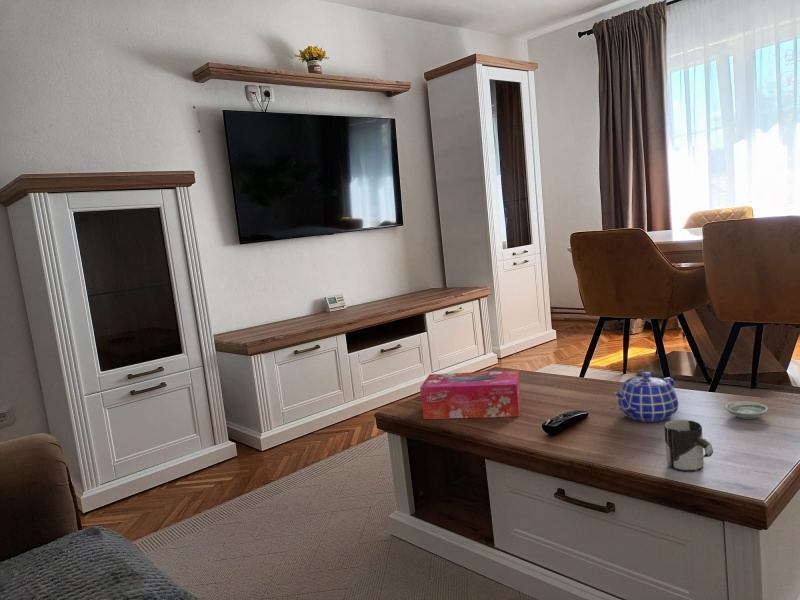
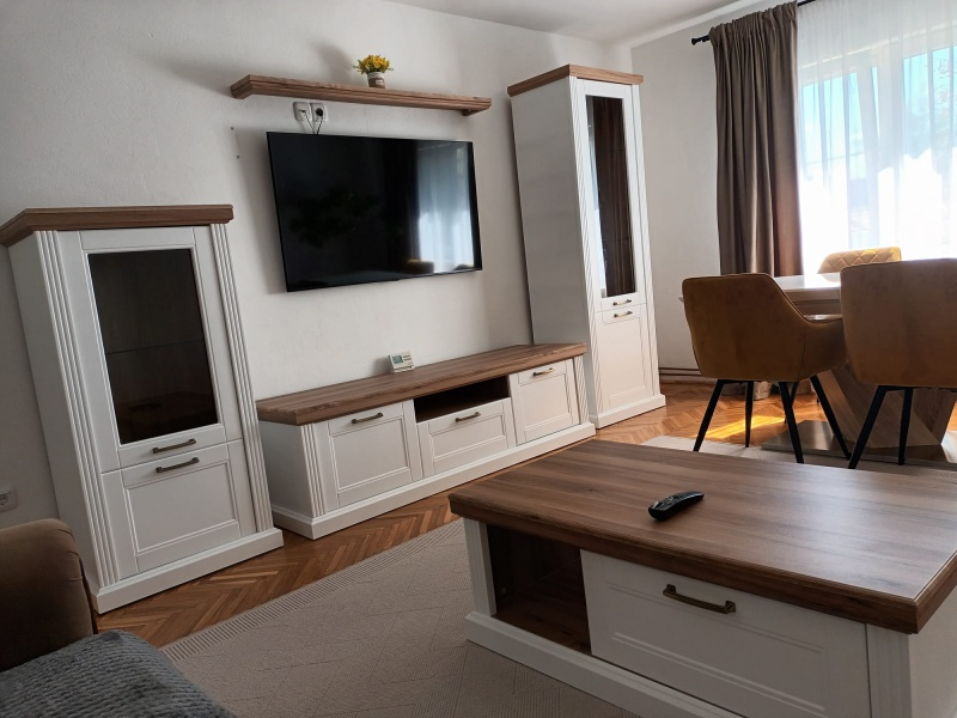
- saucer (746, 411)
- tissue box (471, 394)
- teapot (645, 395)
- cup (689, 447)
